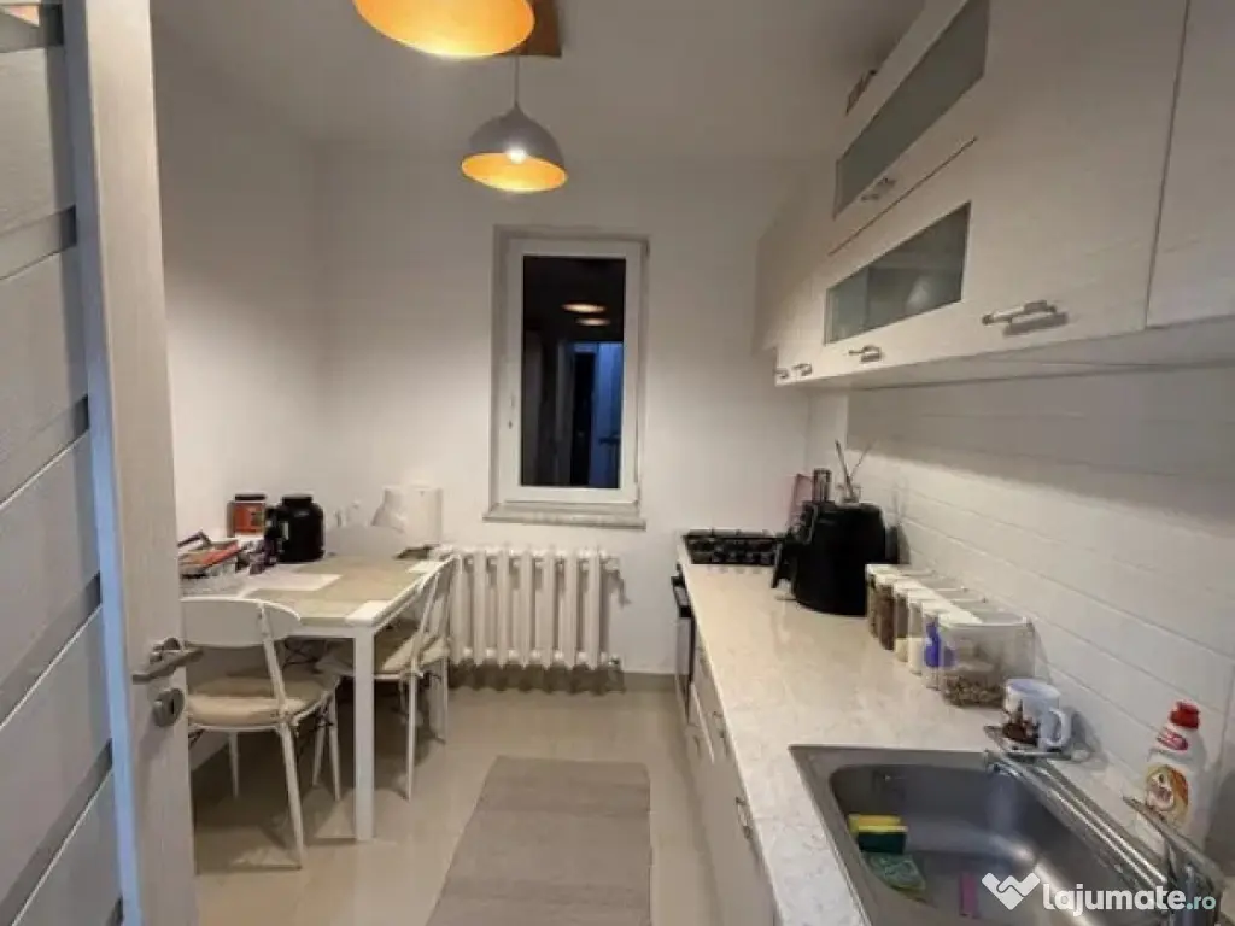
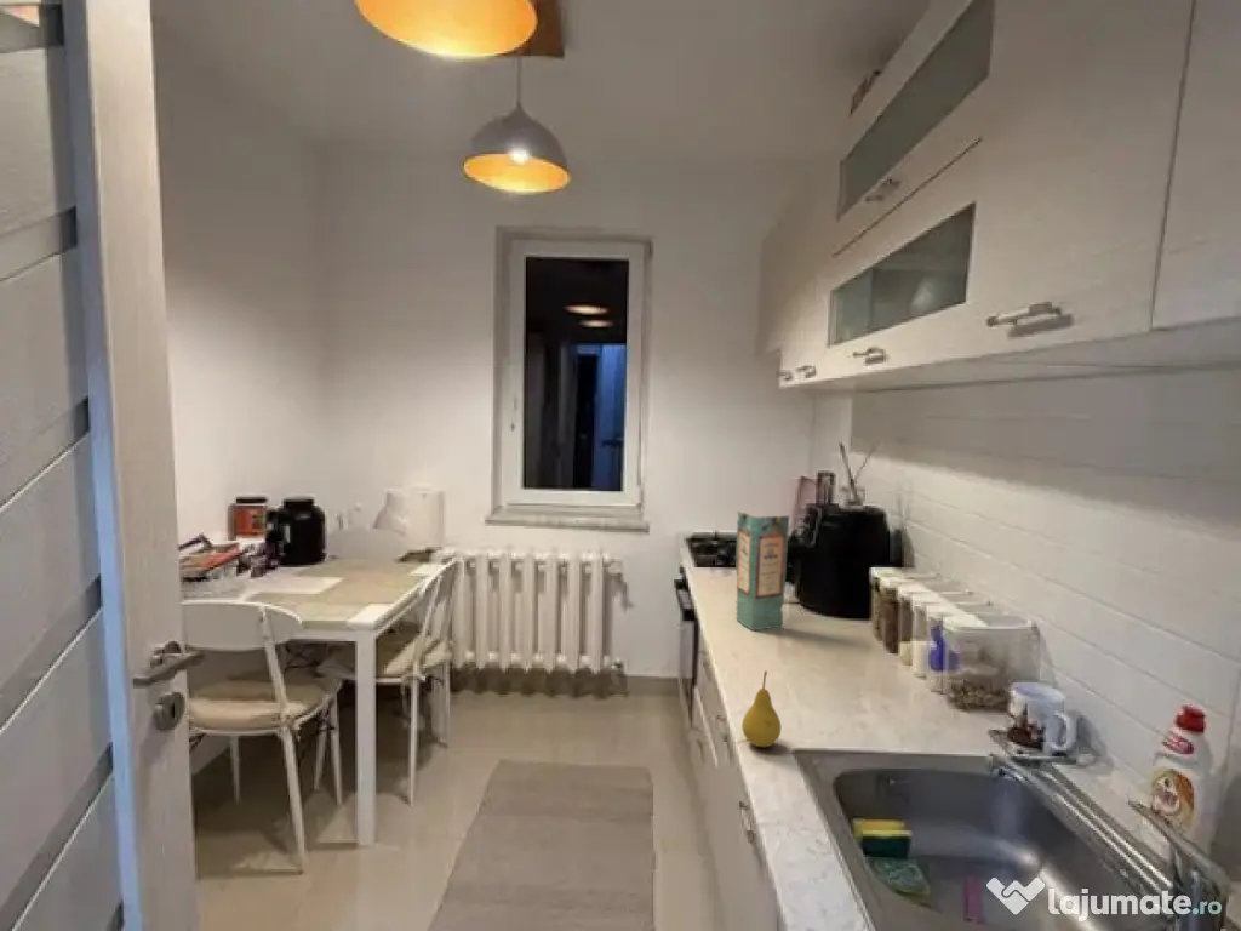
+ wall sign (756, 569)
+ fruit (762, 709)
